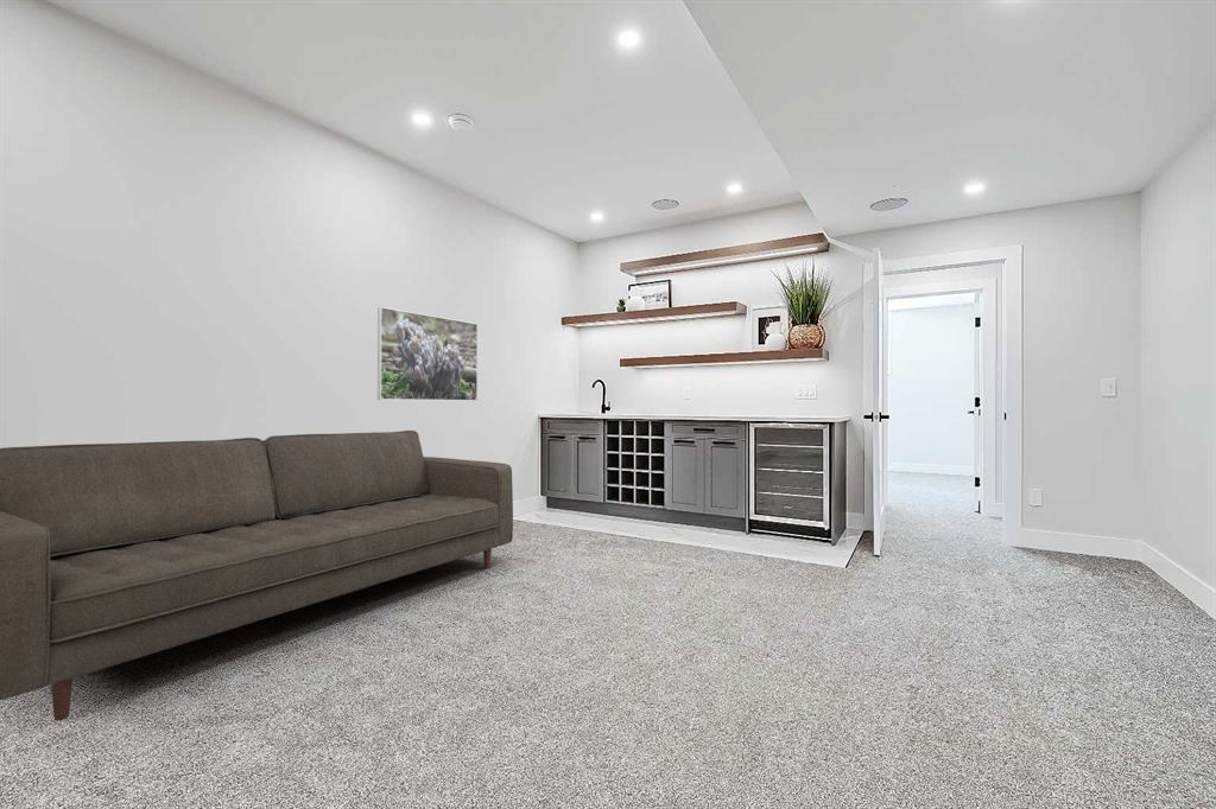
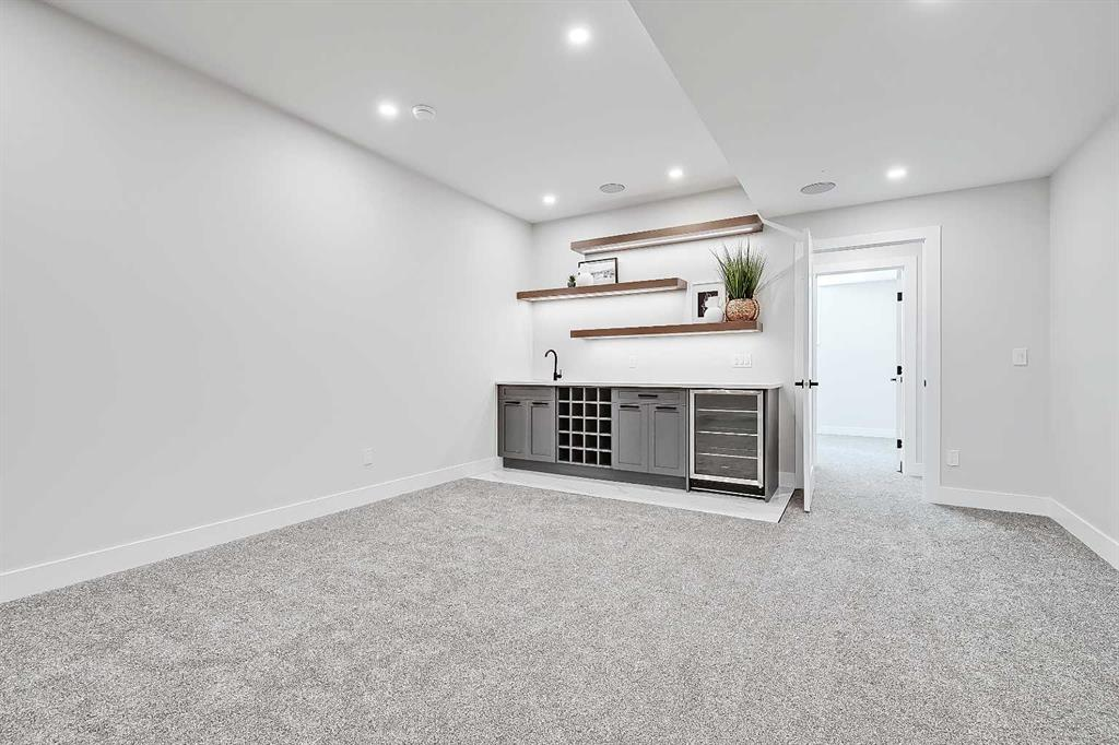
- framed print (431, 357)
- sofa (290, 522)
